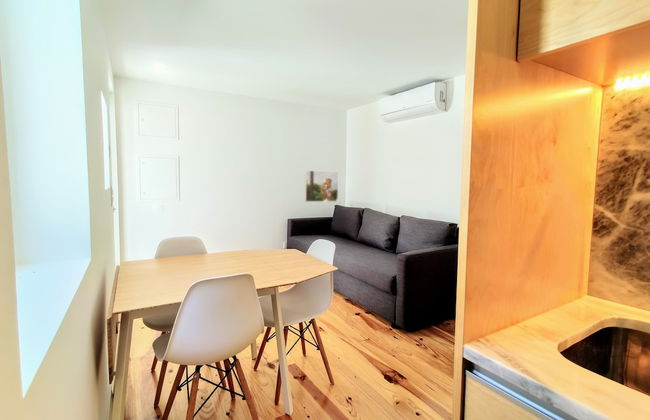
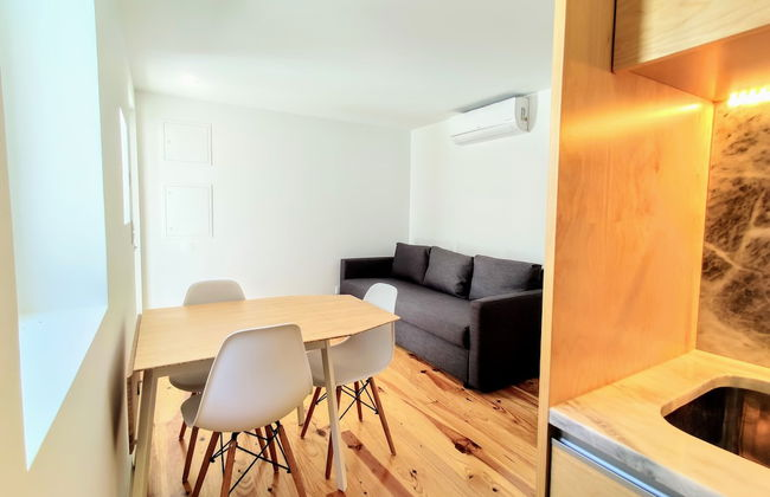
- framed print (321, 186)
